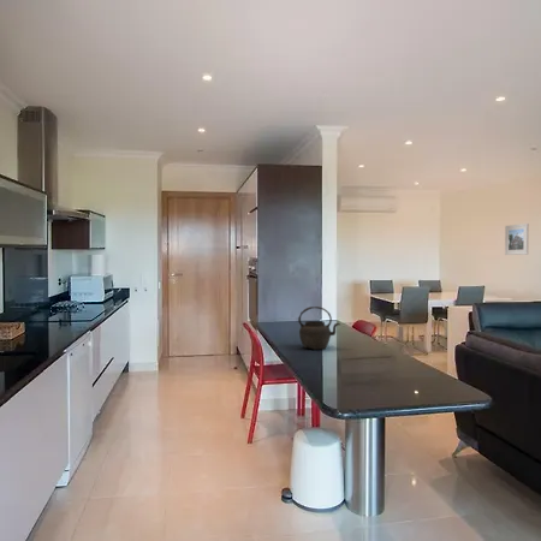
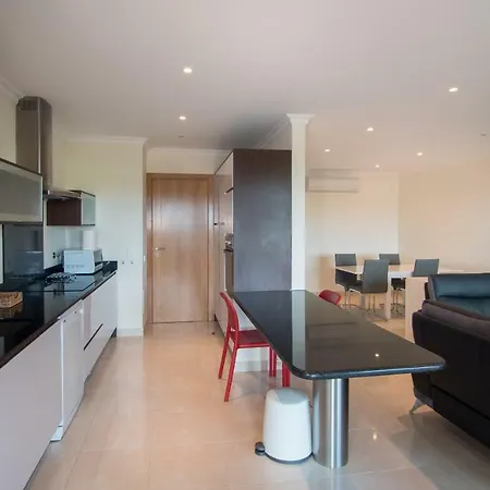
- kettle (319, 326)
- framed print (516, 239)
